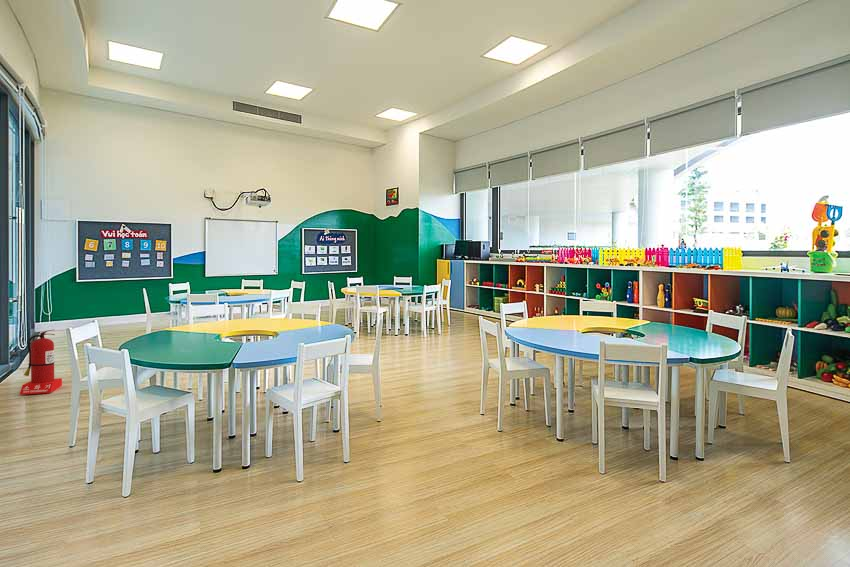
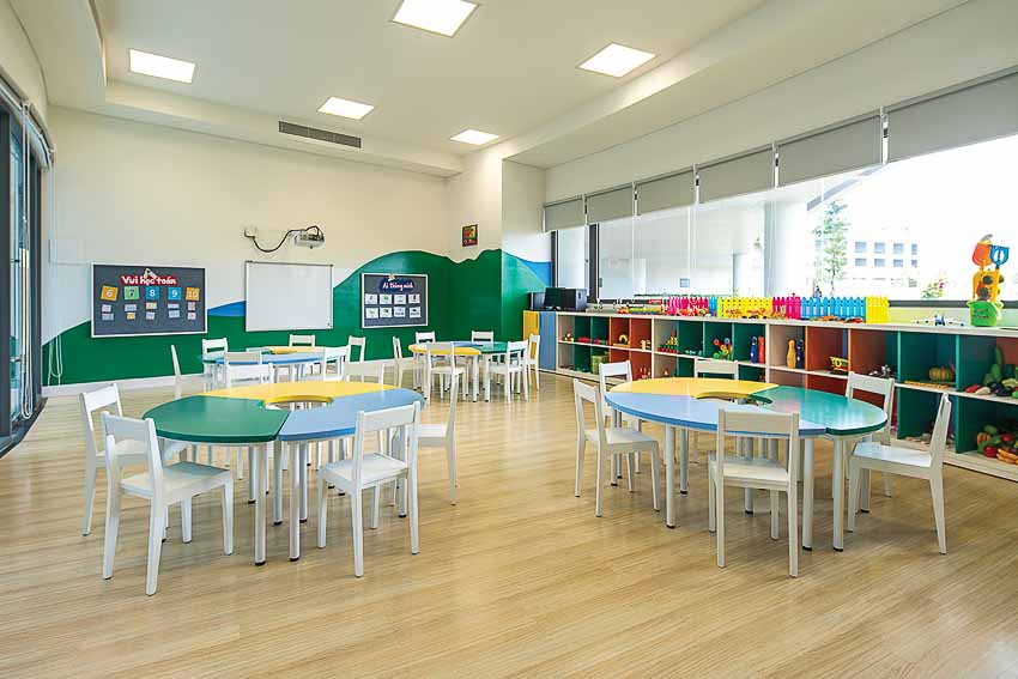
- fire extinguisher (41, 360)
